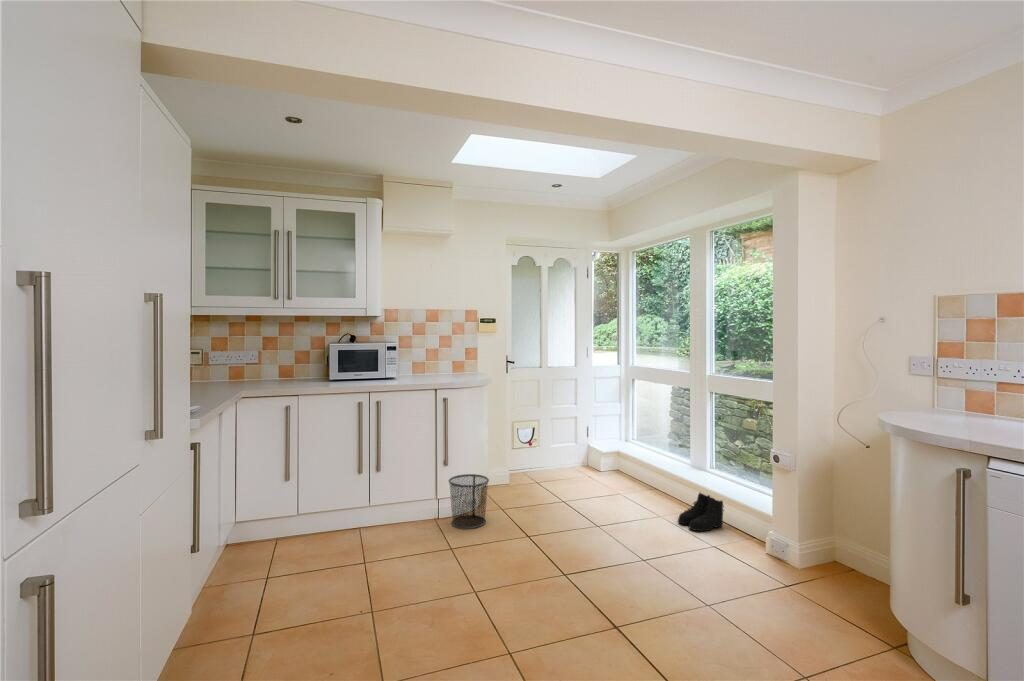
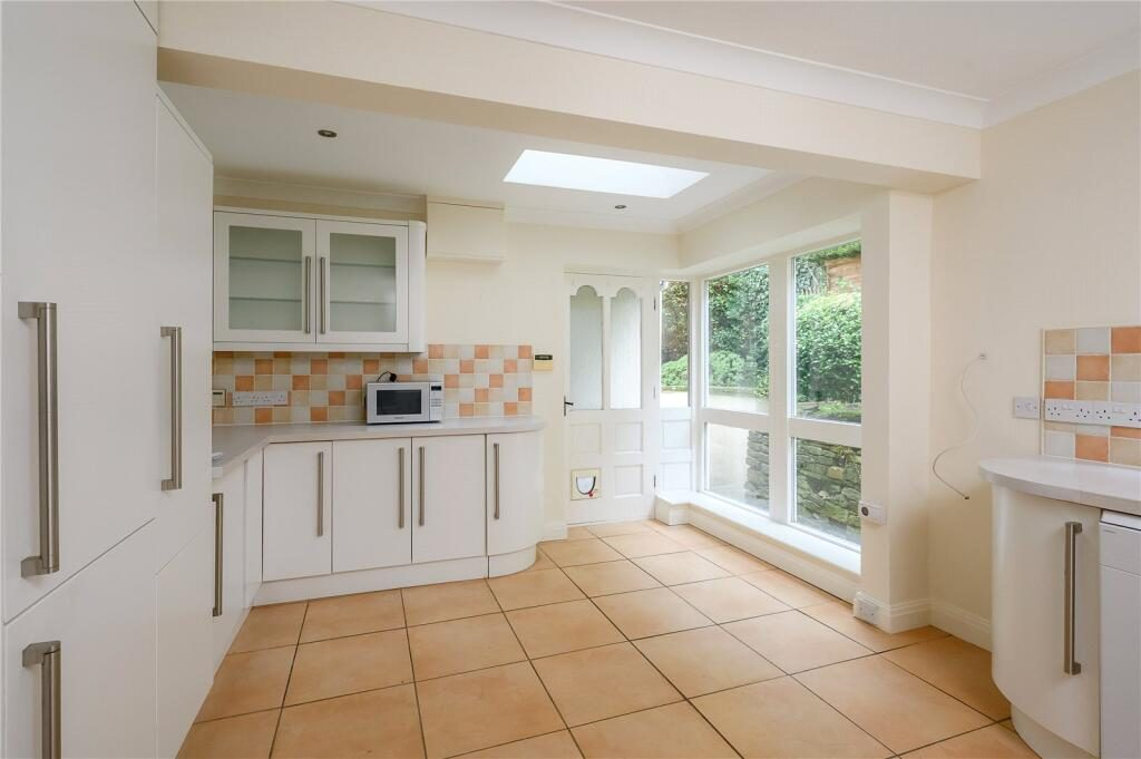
- waste bin (468, 501)
- boots (700, 510)
